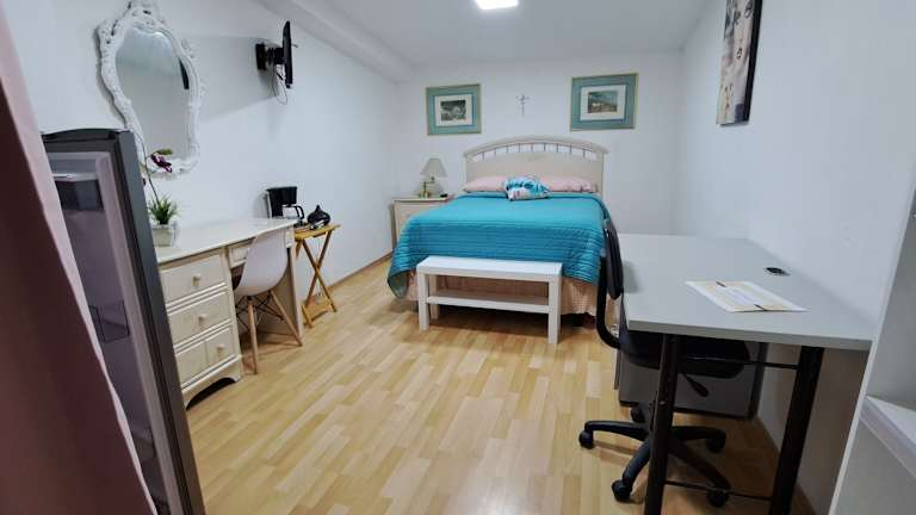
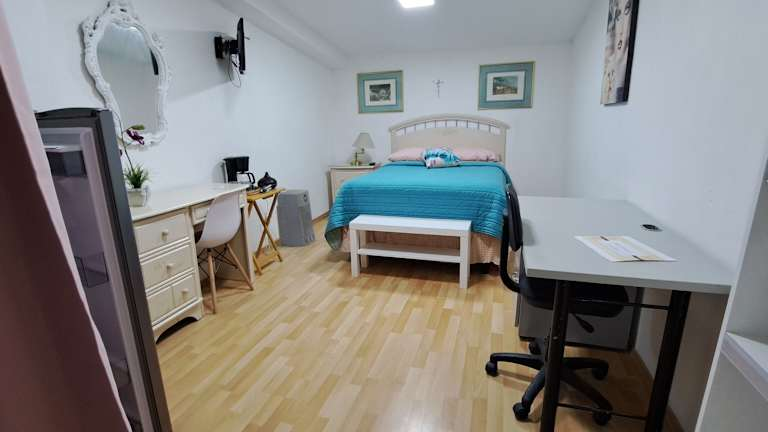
+ air purifier (294, 216)
